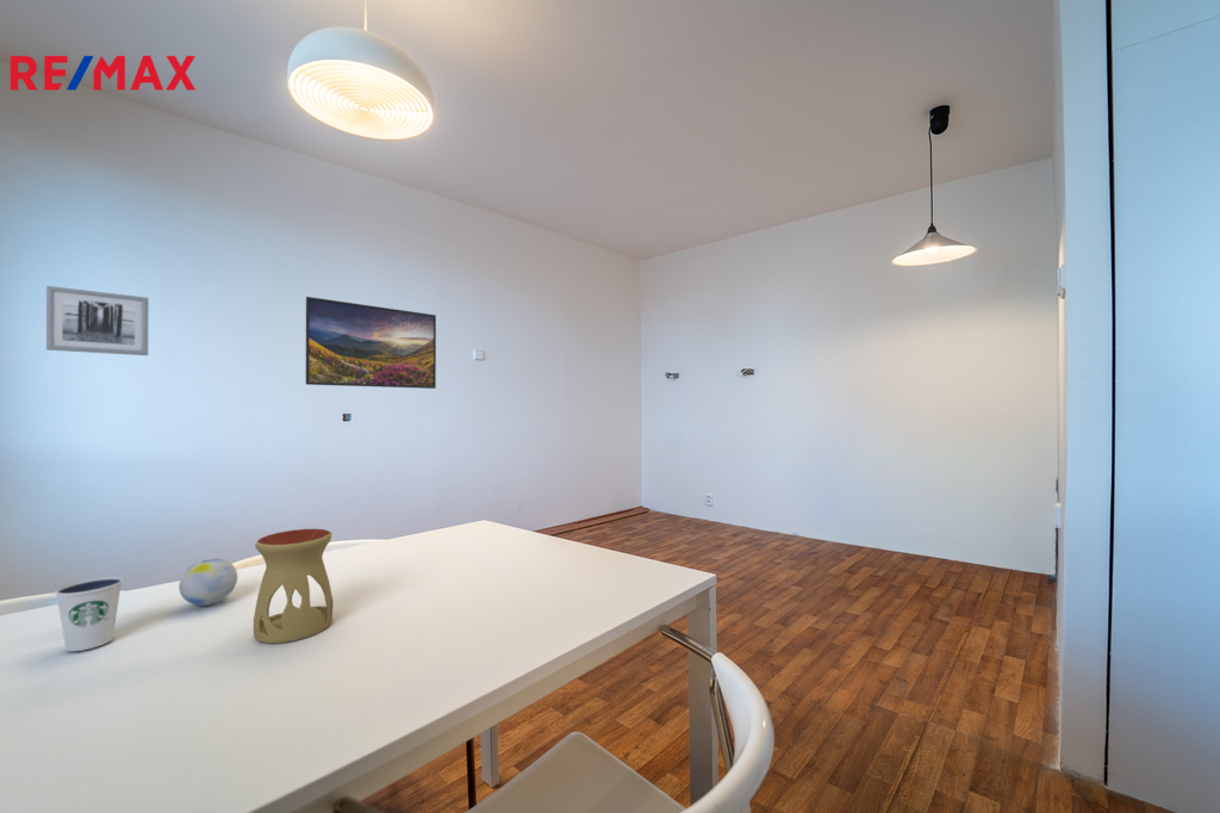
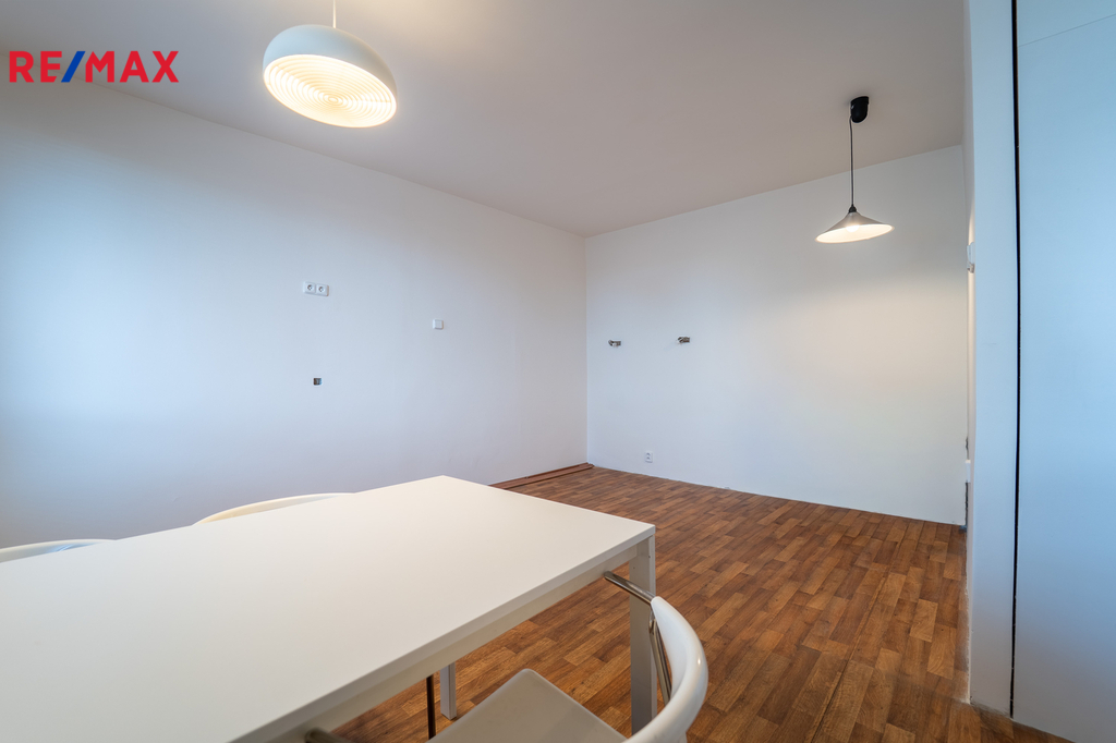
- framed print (376, 346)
- dixie cup (89, 614)
- wall art (99, 322)
- oil burner (294, 582)
- decorative ball (208, 581)
